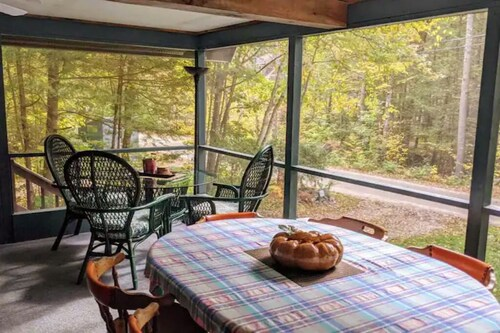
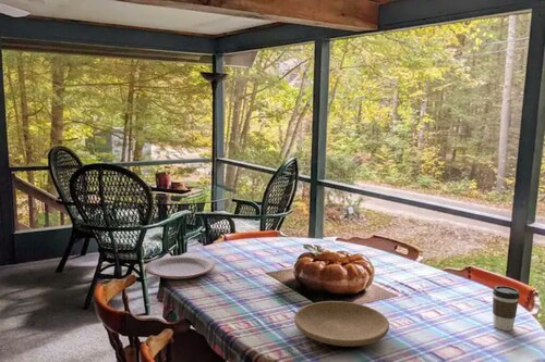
+ coffee cup (505, 308)
+ plate (340, 326)
+ plate (180, 267)
